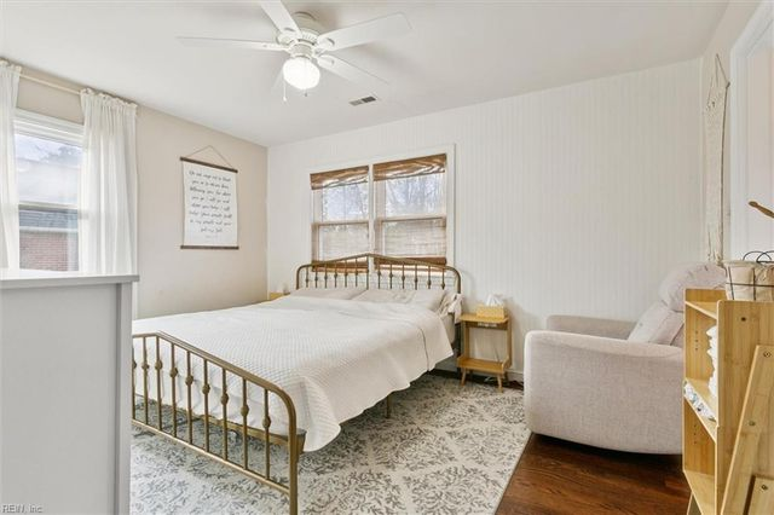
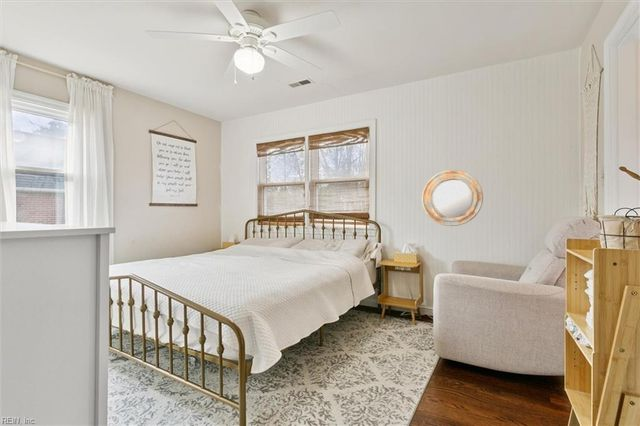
+ home mirror (451, 198)
